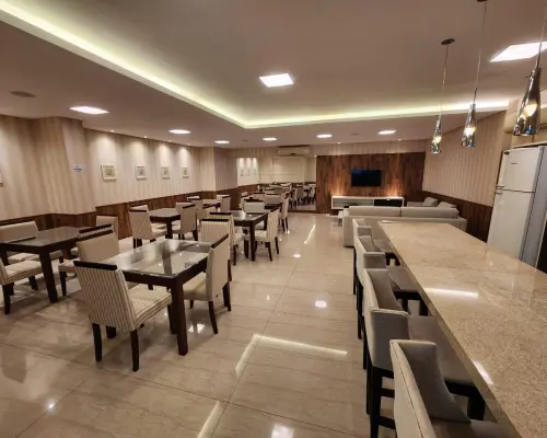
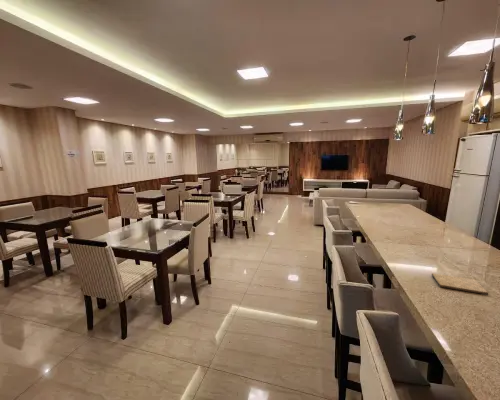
+ cutting board (457, 283)
